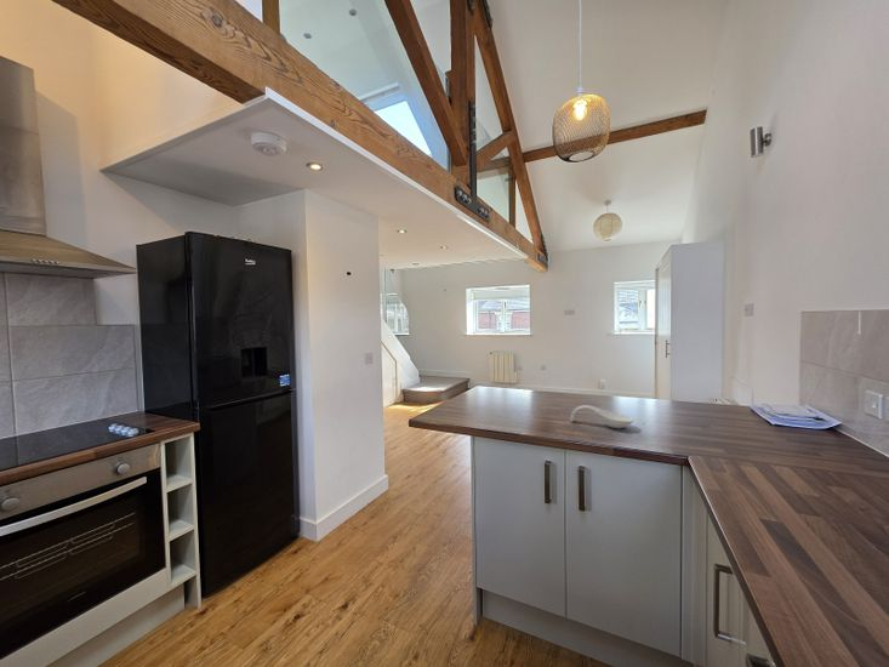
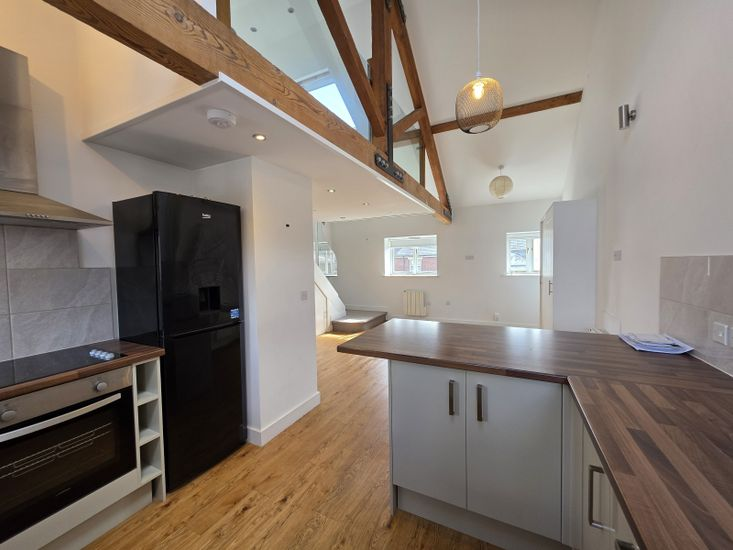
- spoon rest (600, 416)
